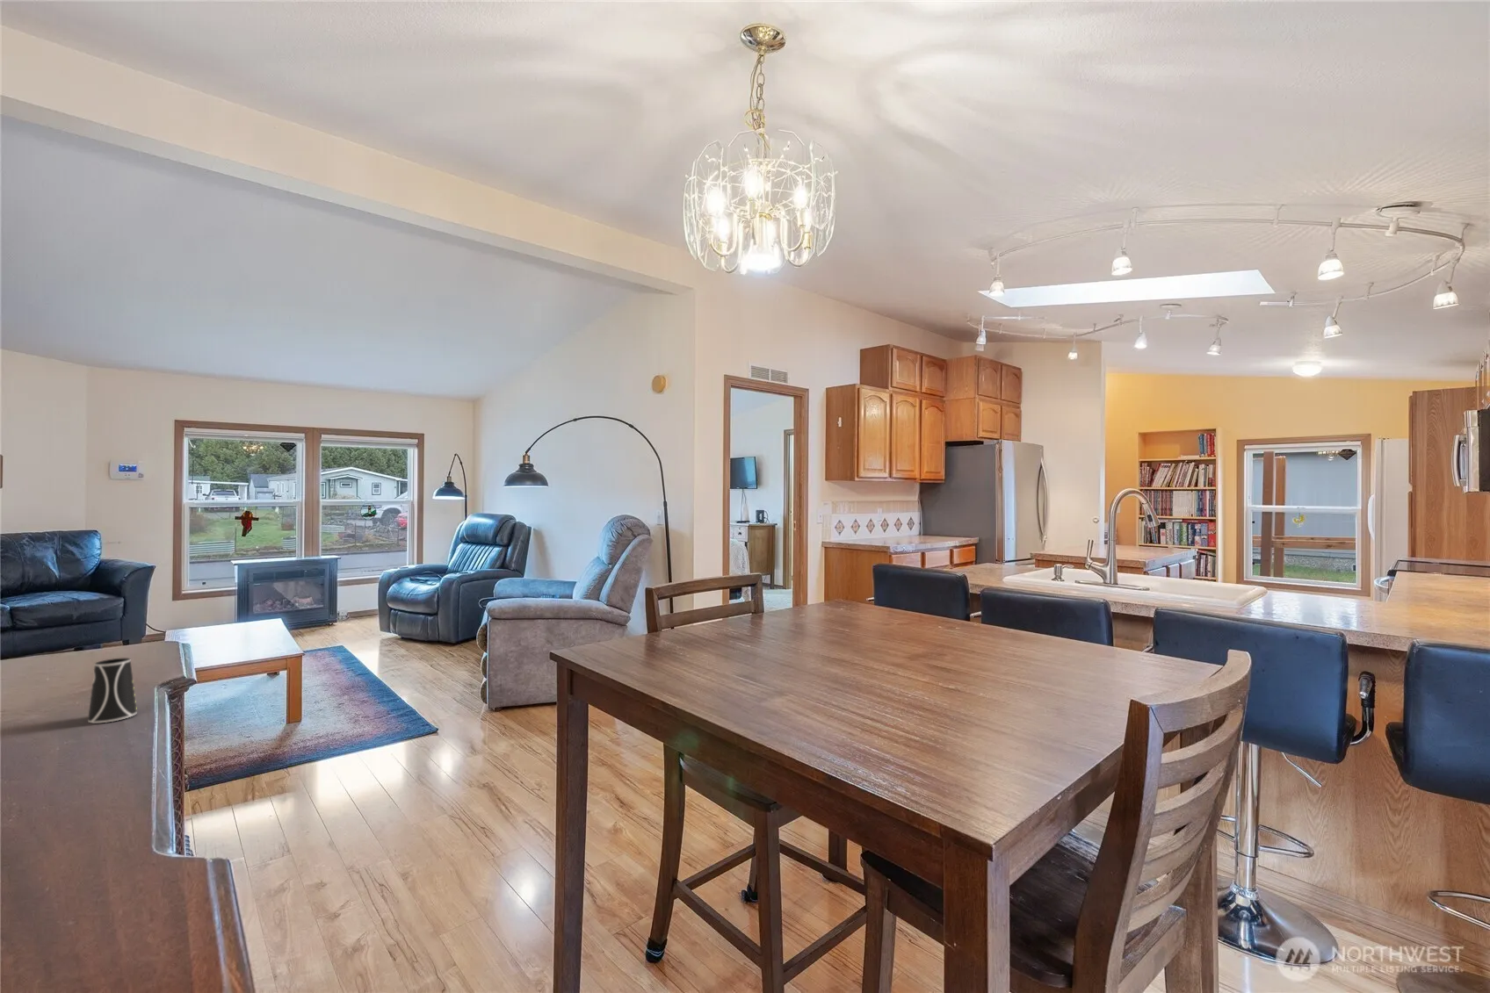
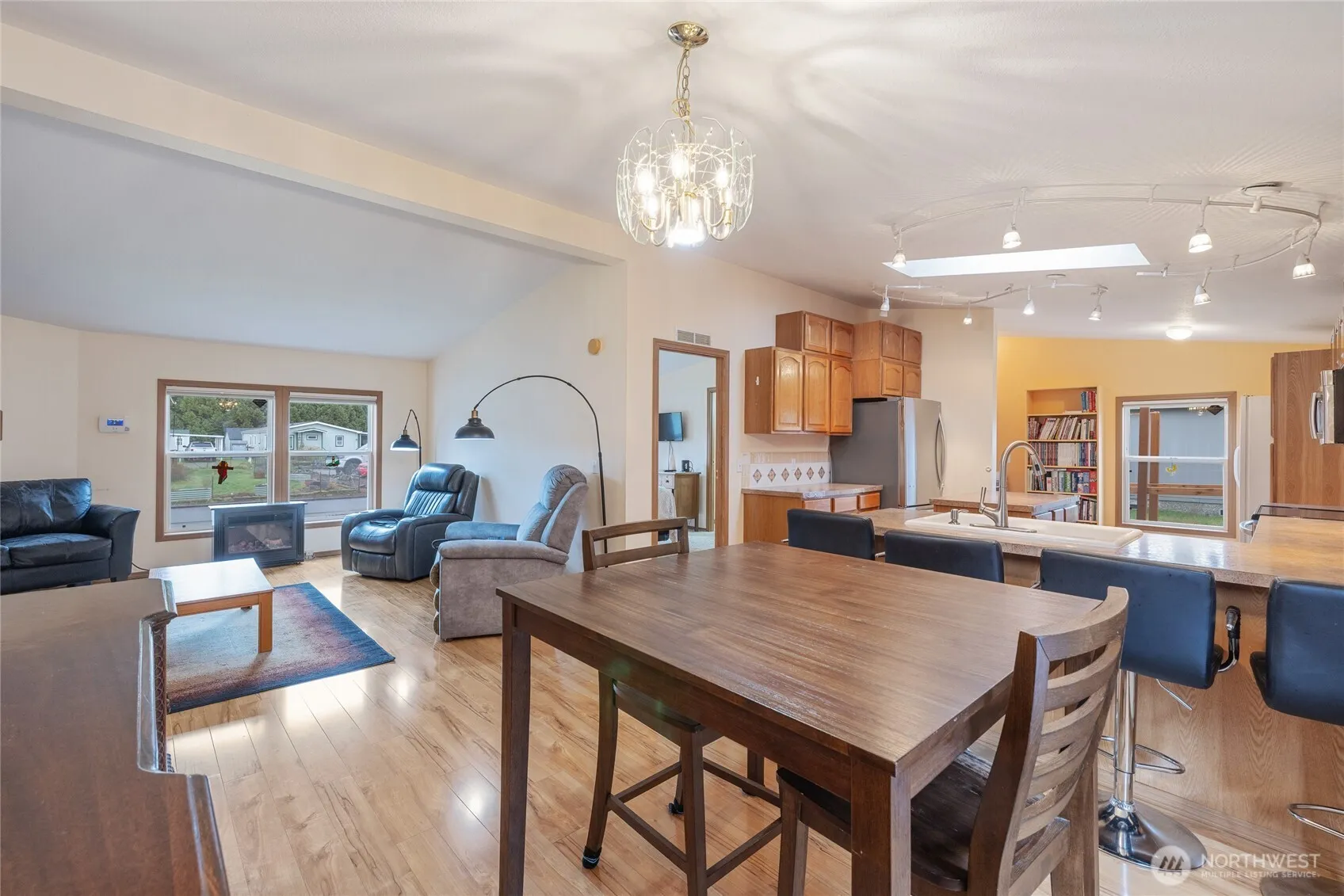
- cup (112, 688)
